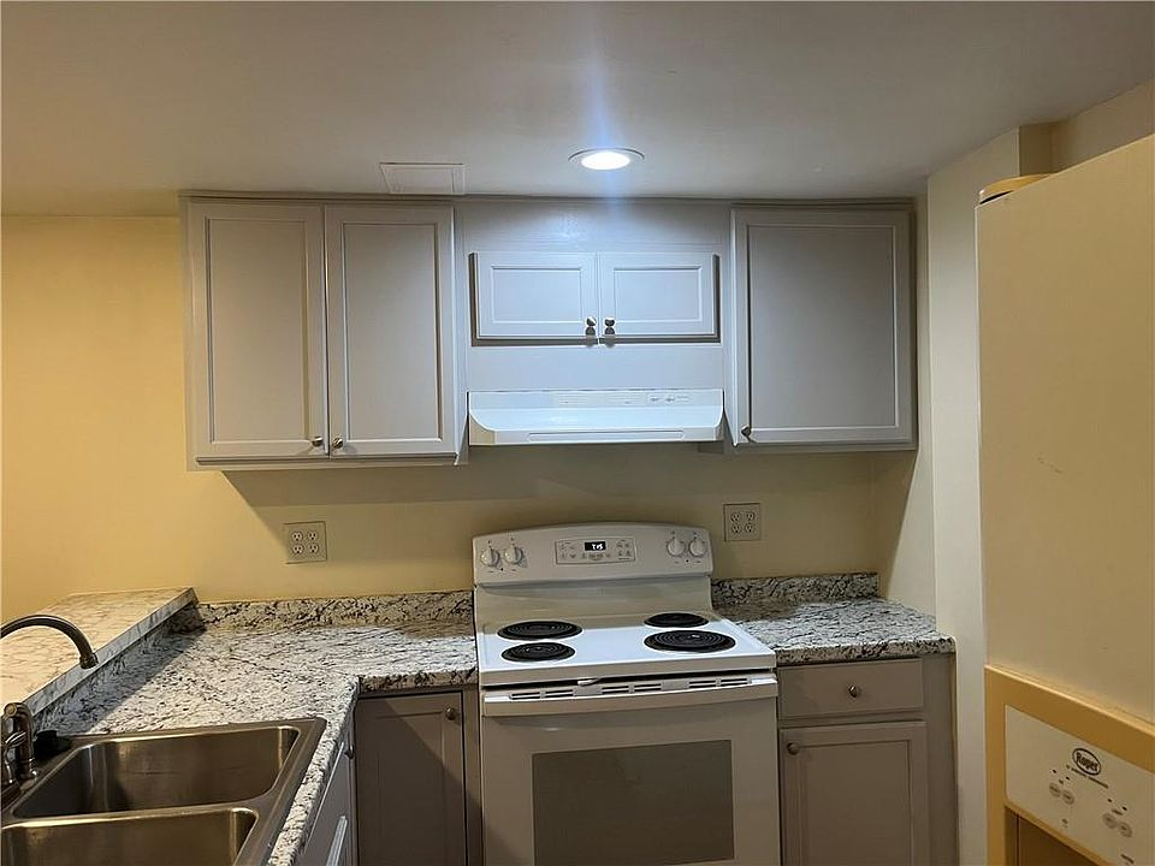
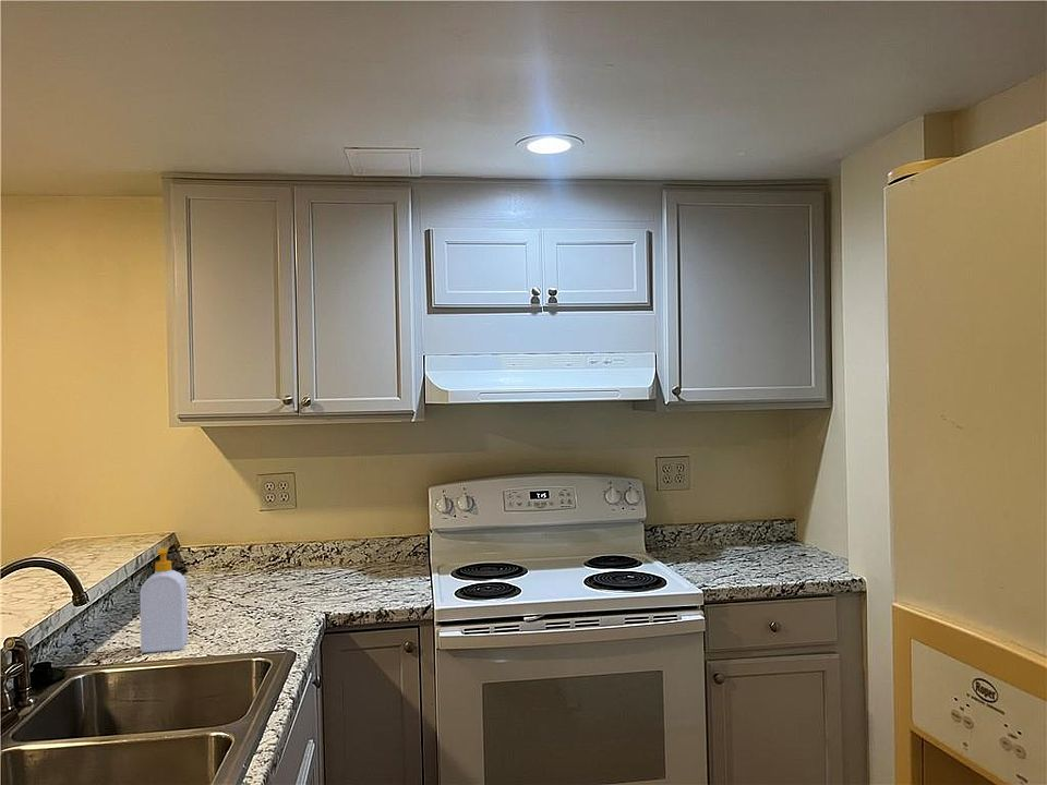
+ soap bottle (164, 597)
